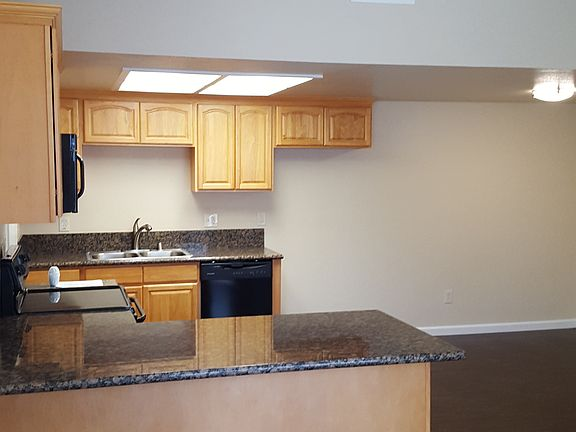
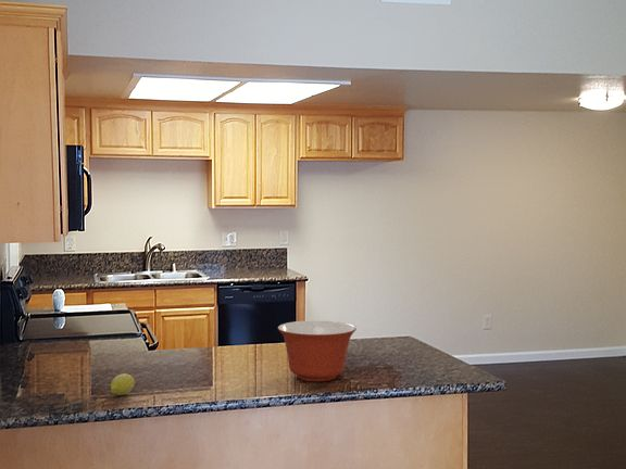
+ fruit (122, 384)
+ mixing bowl (316, 352)
